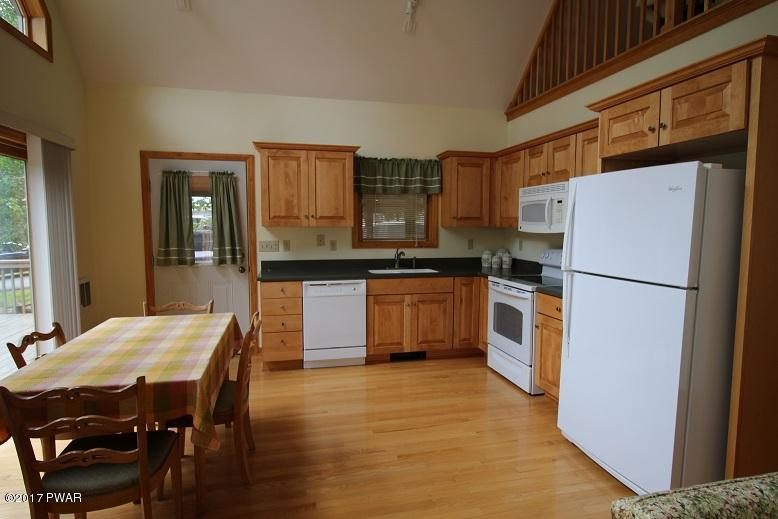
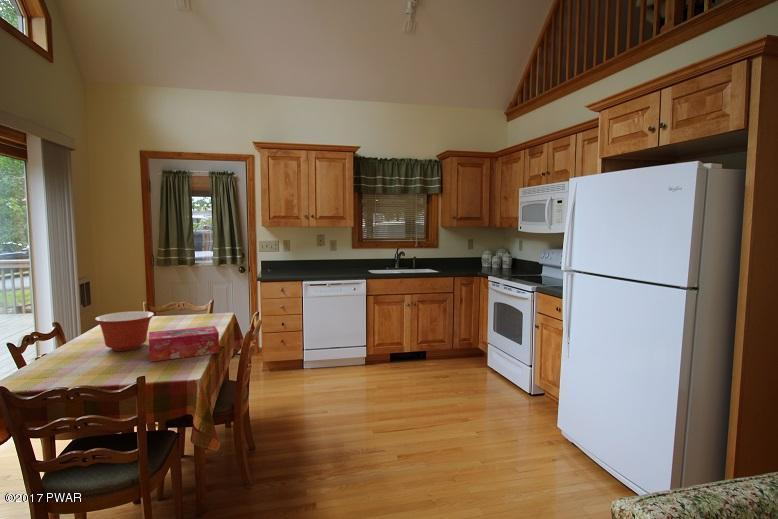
+ mixing bowl (125, 331)
+ tissue box (184, 342)
